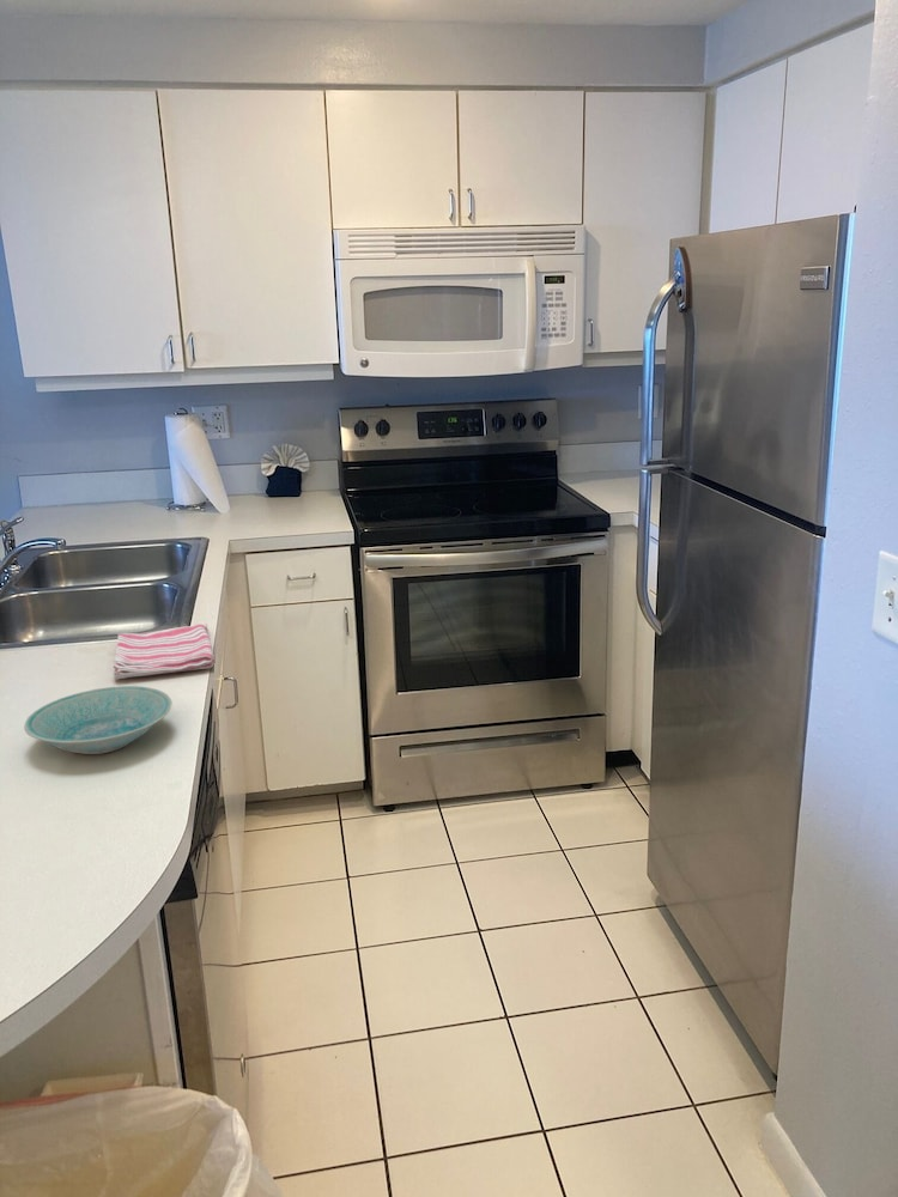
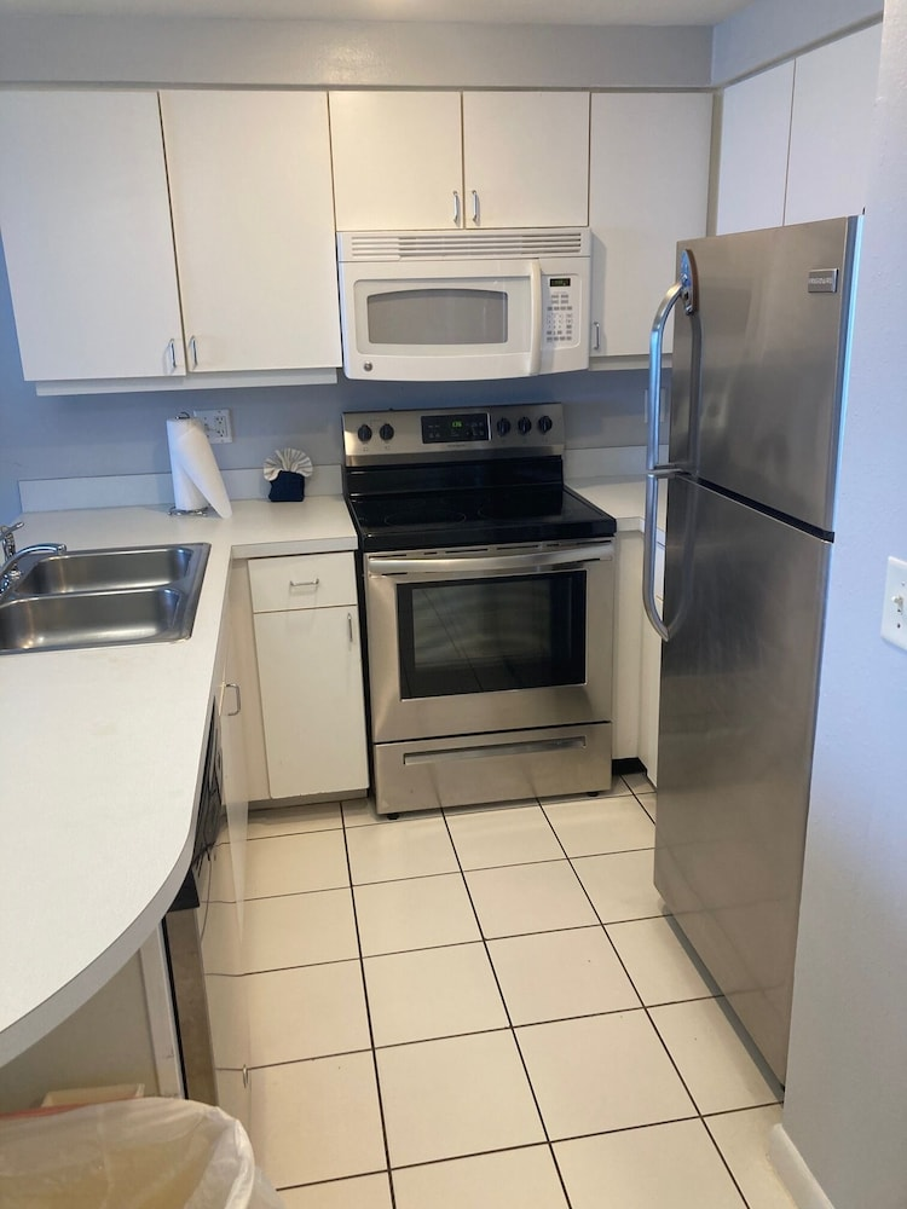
- dish towel (163, 646)
- bowl (101, 725)
